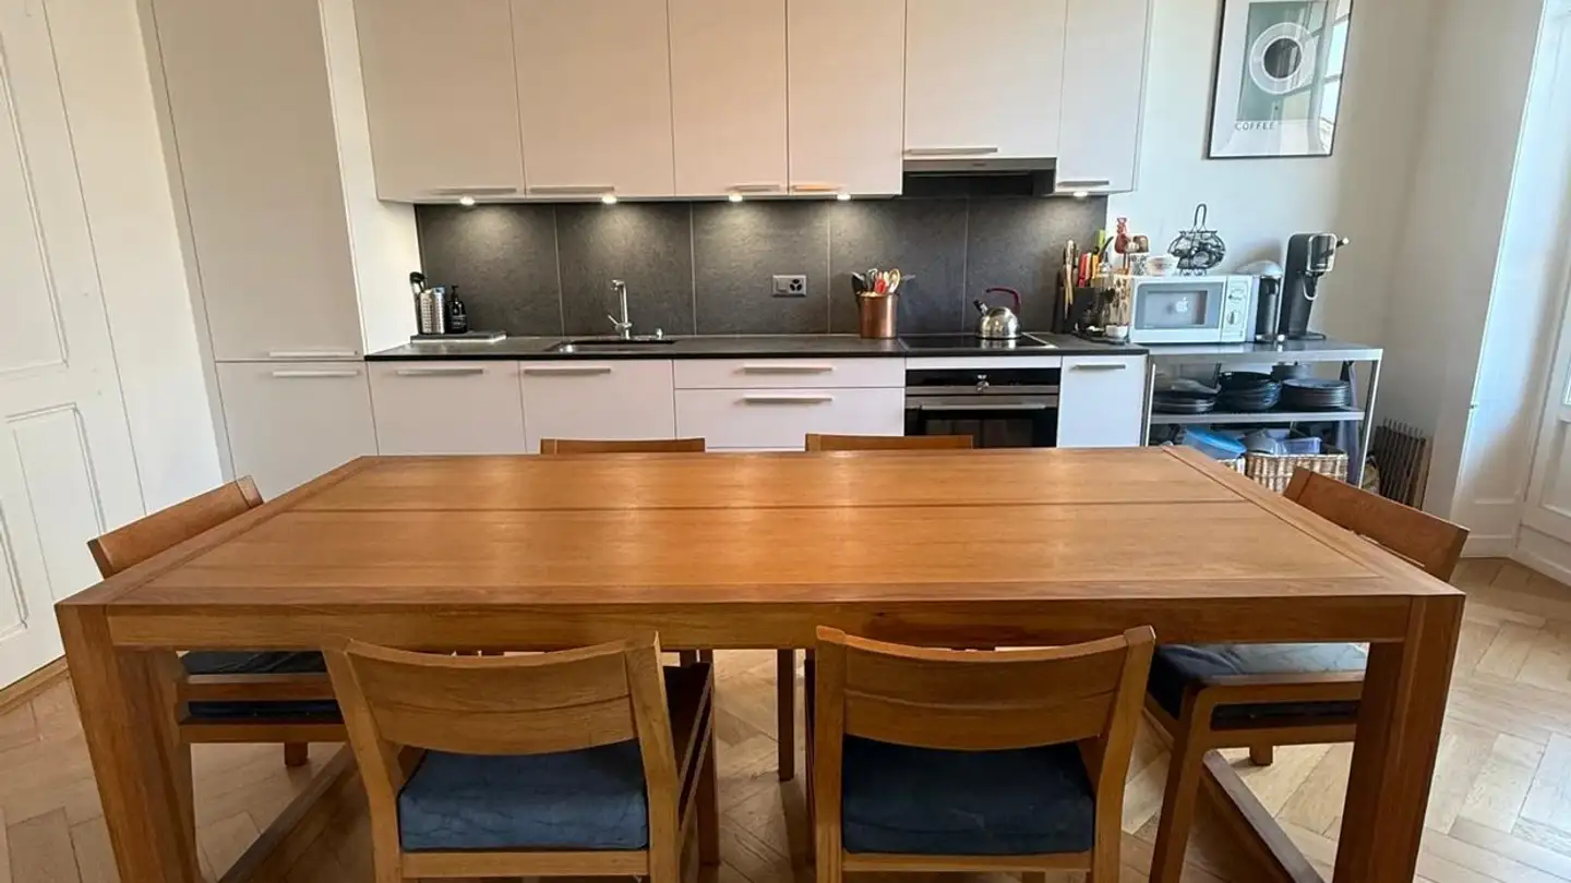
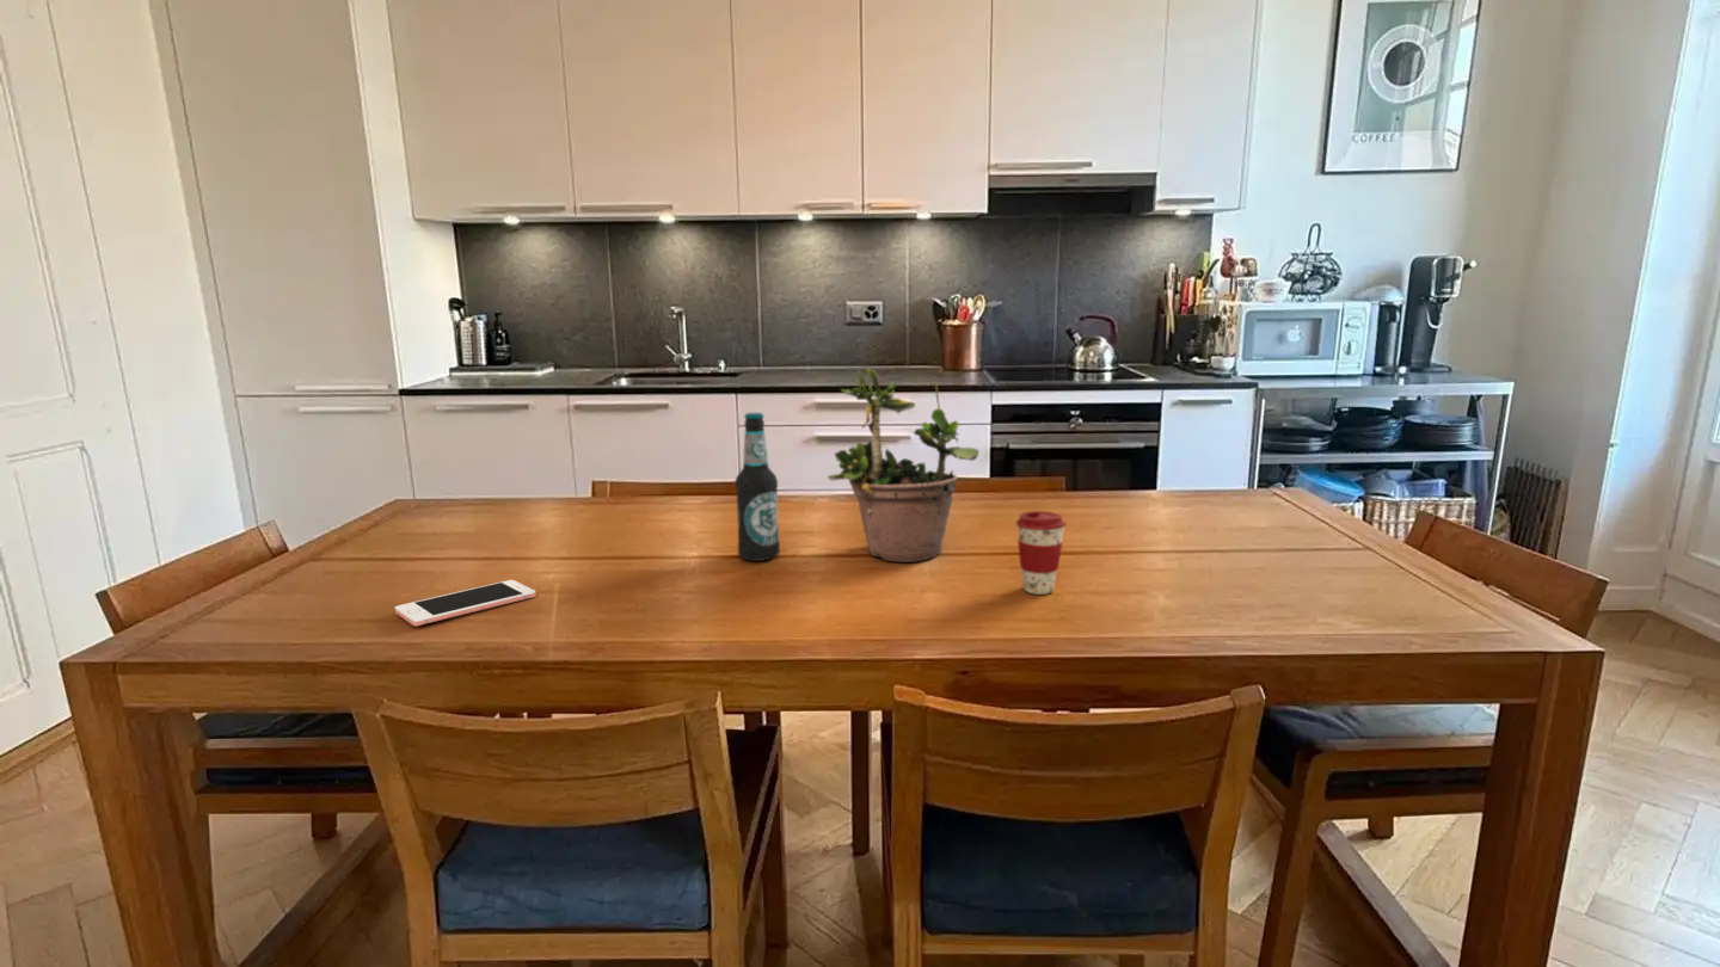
+ cell phone (467, 600)
+ potted plant (893, 456)
+ coffee cup (1039, 552)
+ bottle (756, 486)
